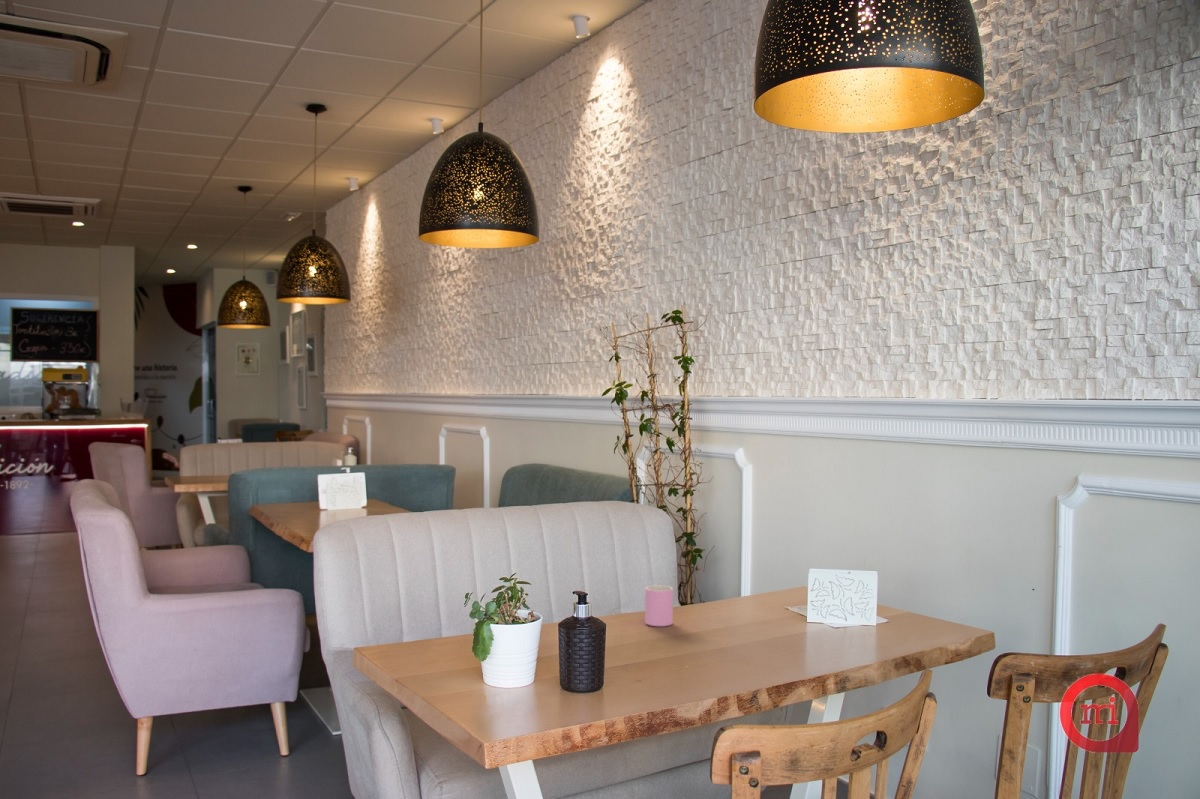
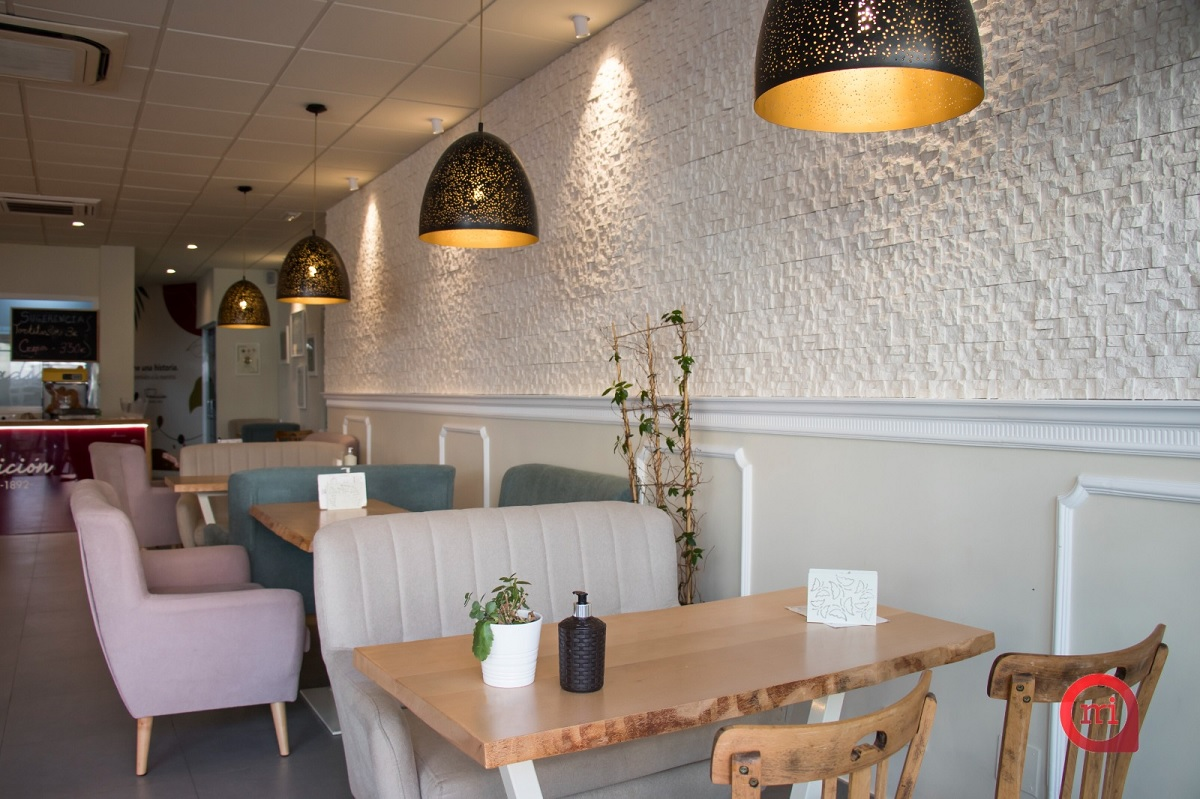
- cup (655, 604)
